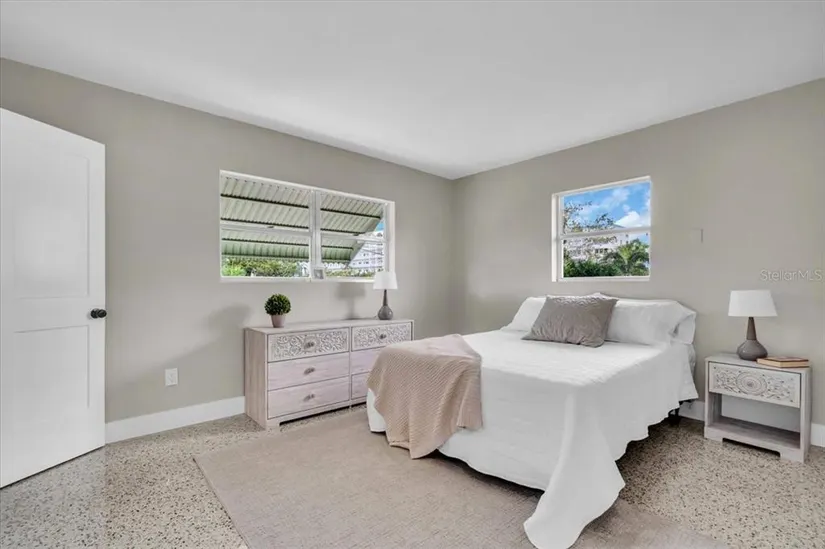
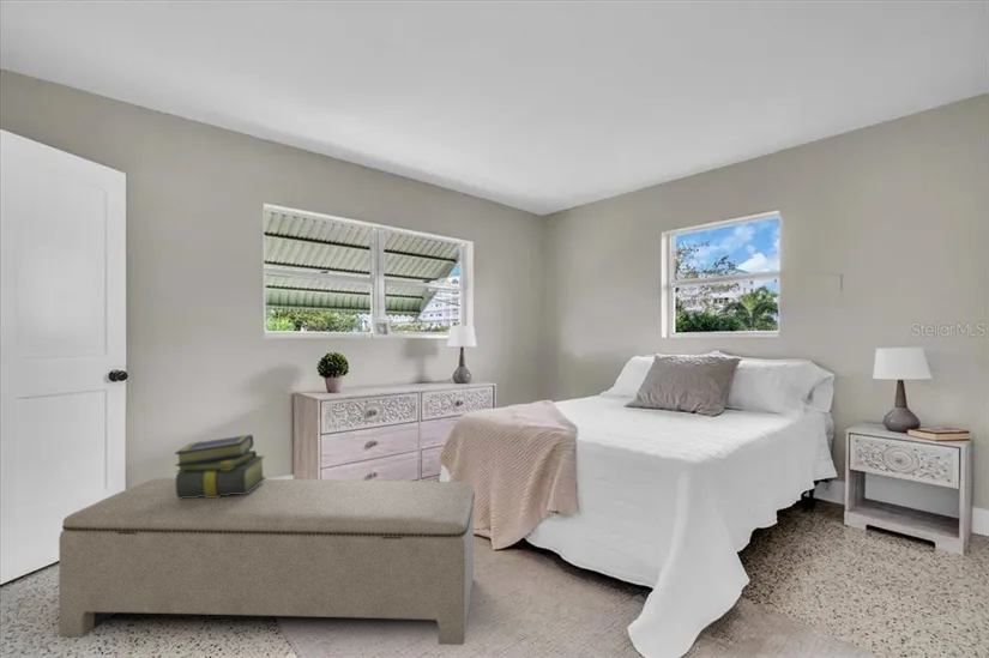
+ stack of books (218, 464)
+ bench (288, 549)
